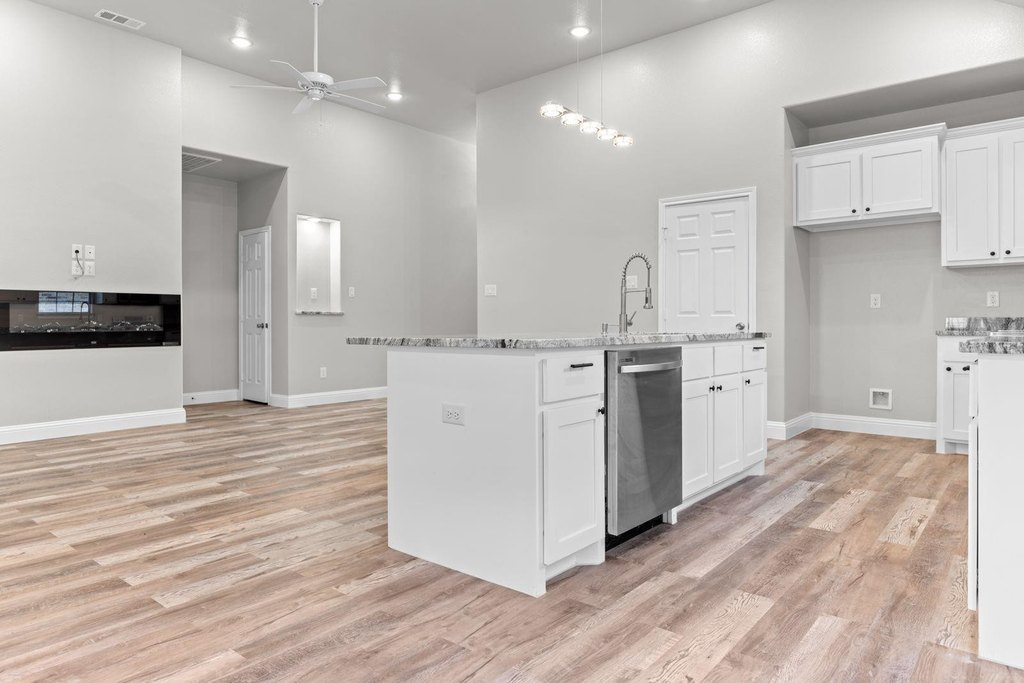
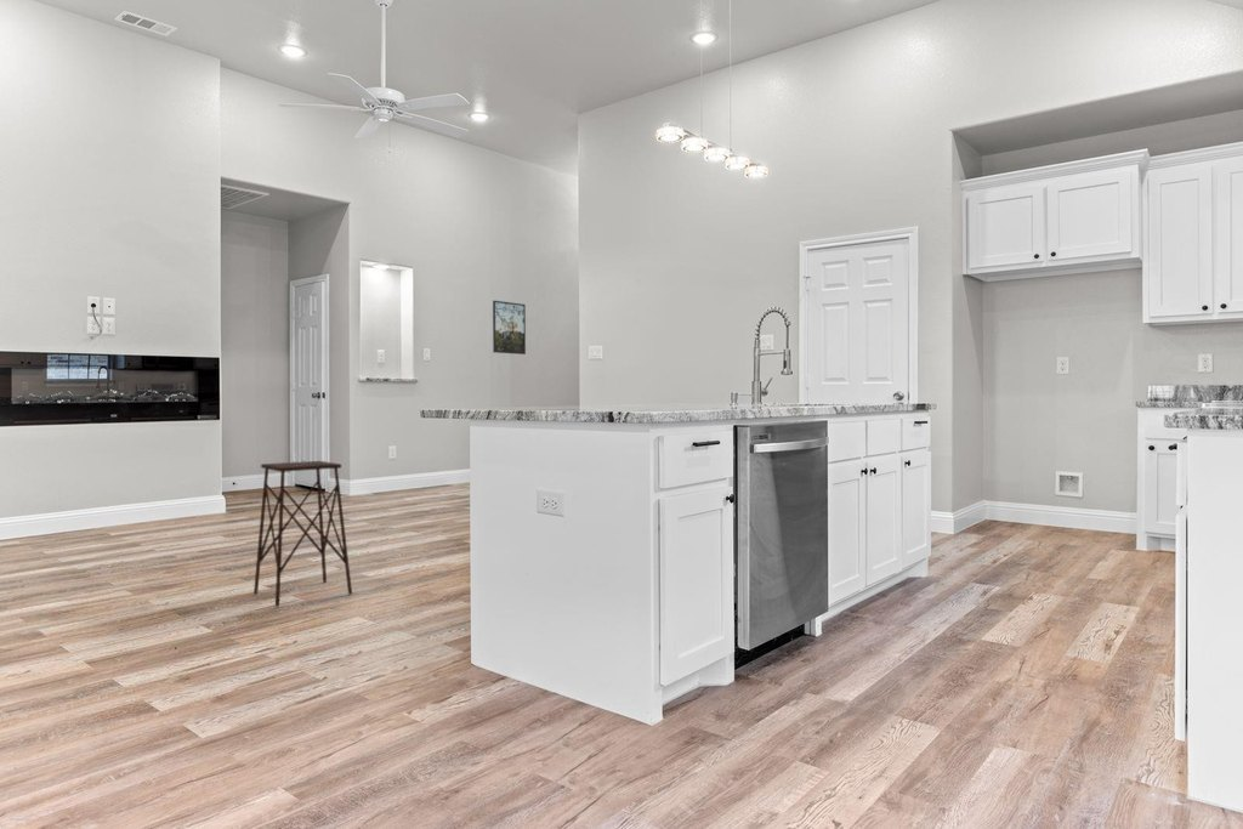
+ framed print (509, 328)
+ side table (301, 528)
